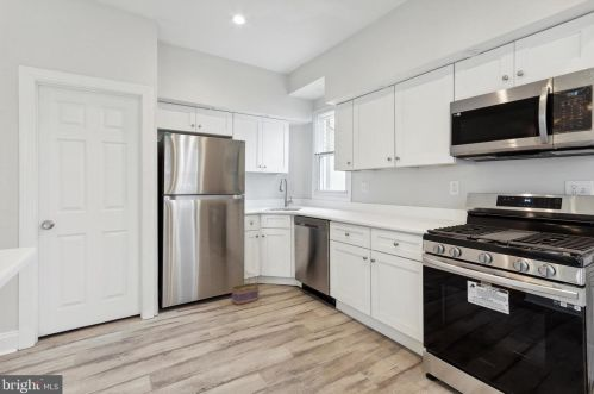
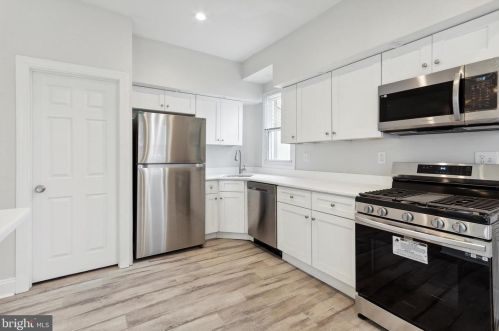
- basket (245, 286)
